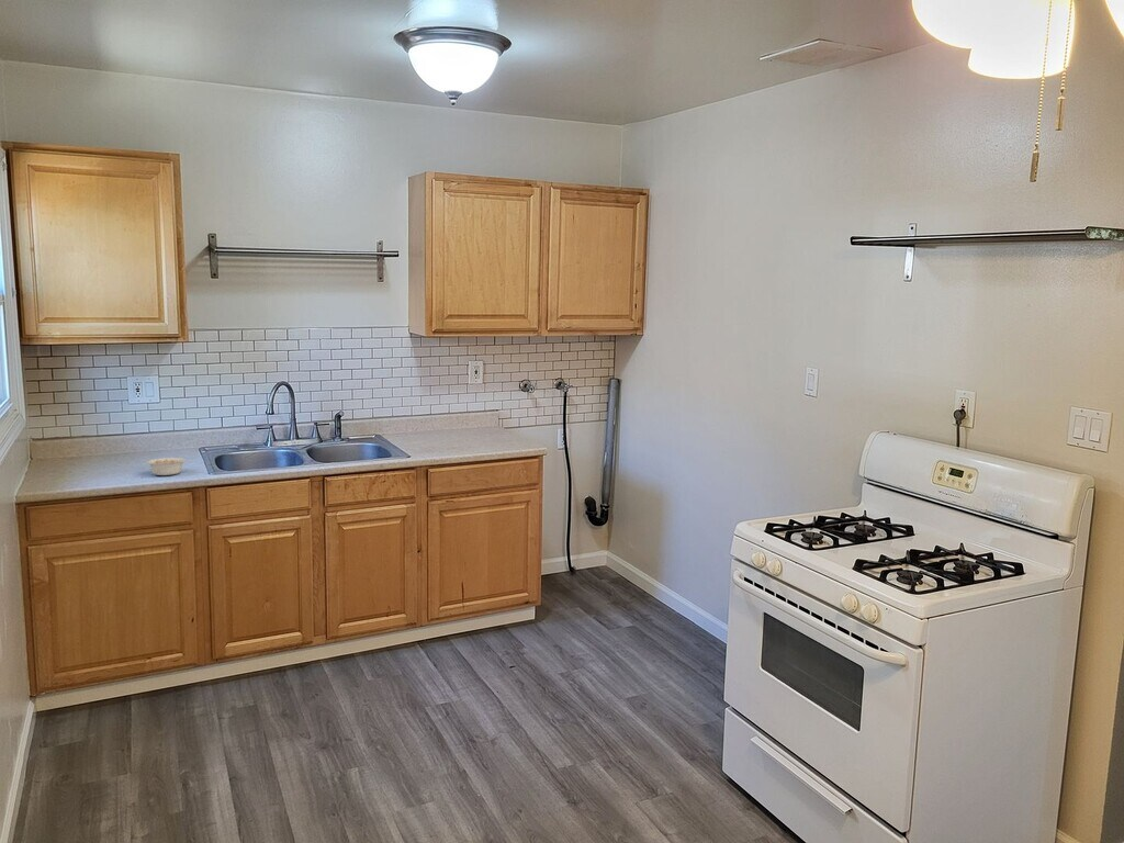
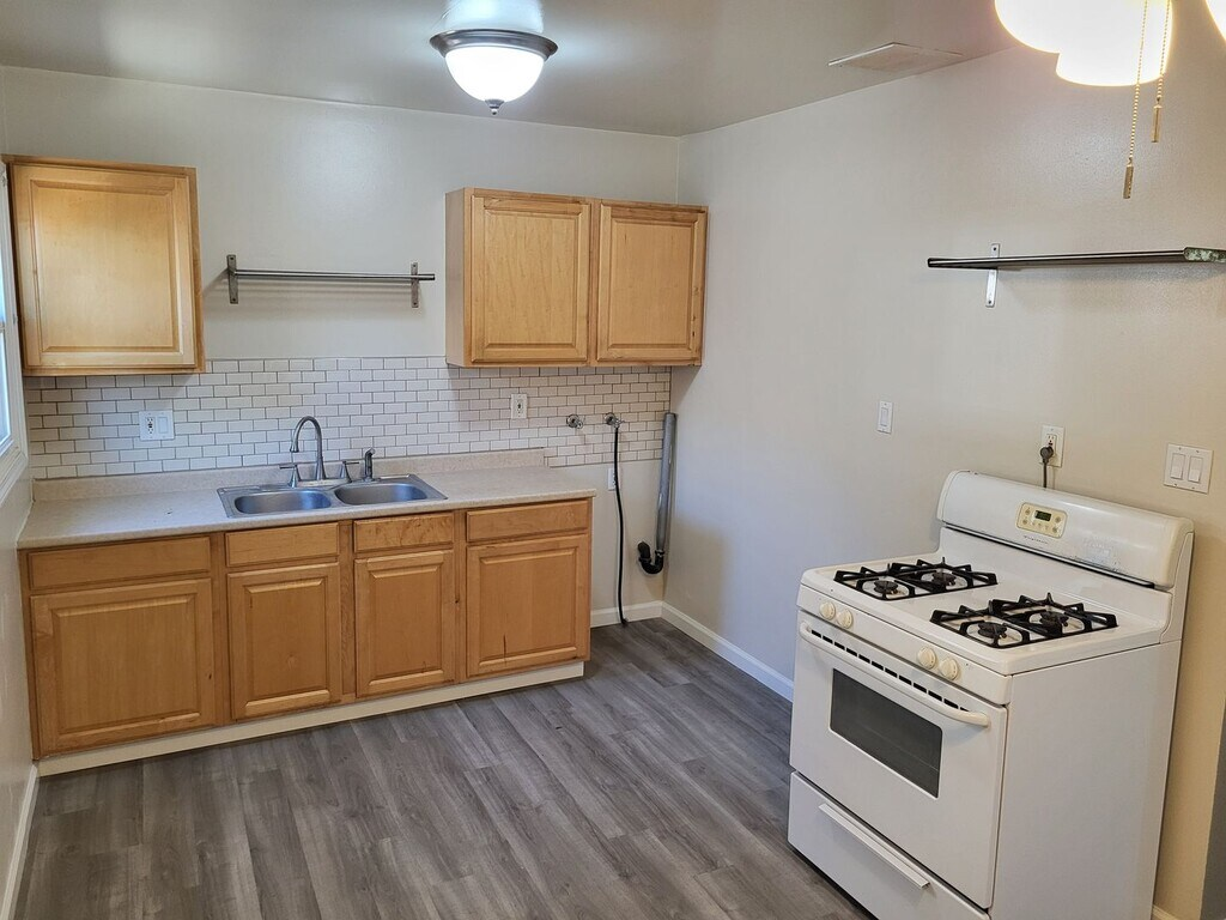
- legume (168, 465)
